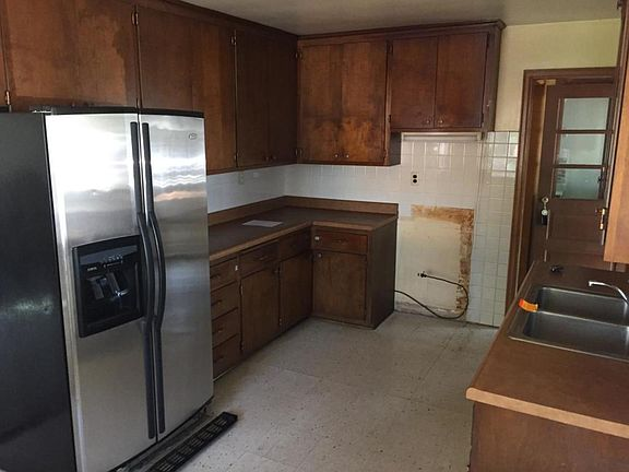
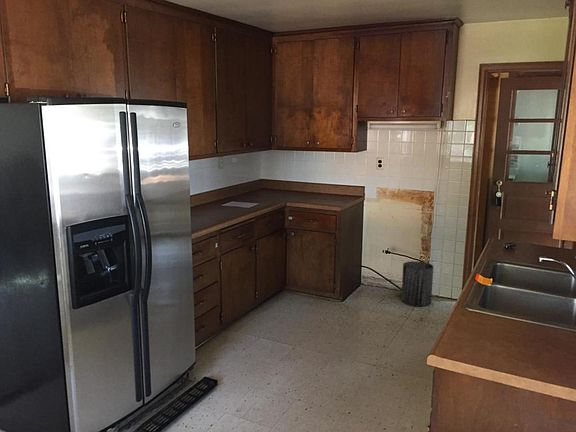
+ trash can (417, 283)
